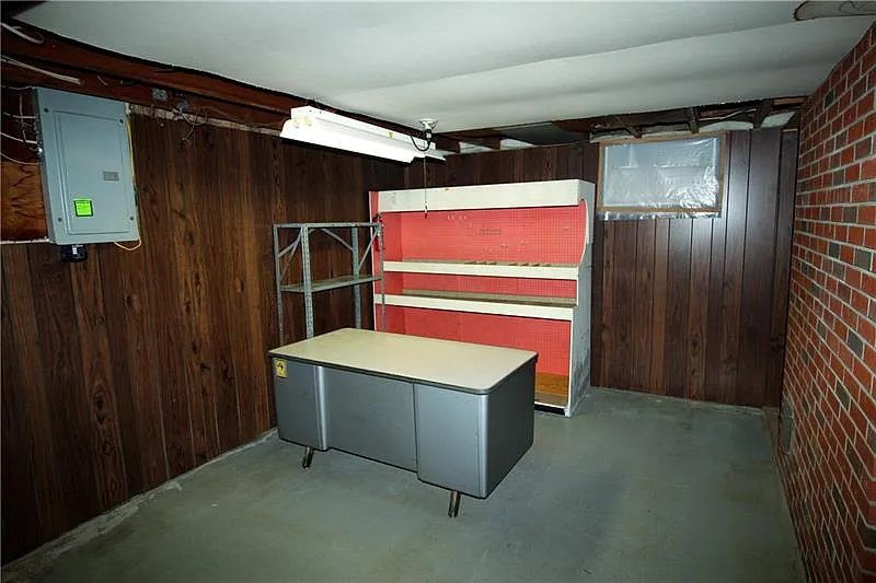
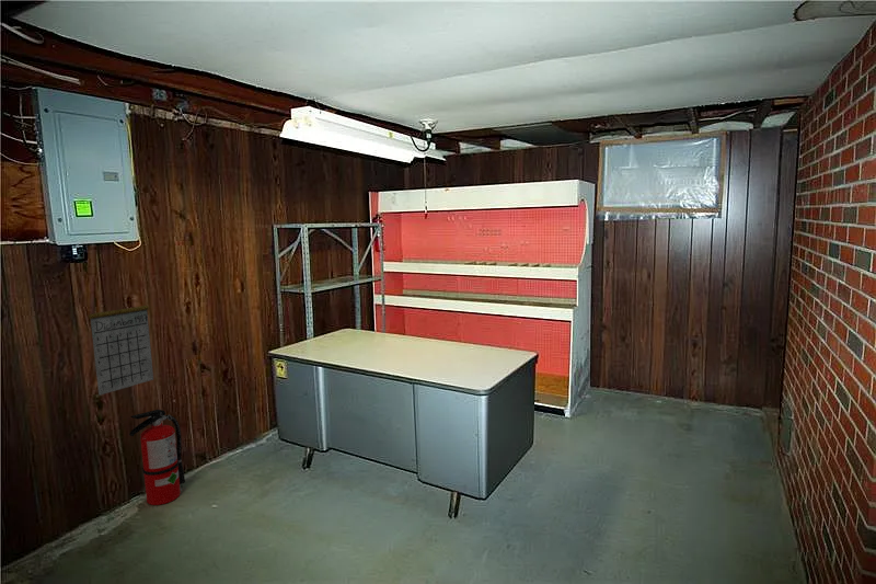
+ calendar (123, 339)
+ fire extinguisher (161, 455)
